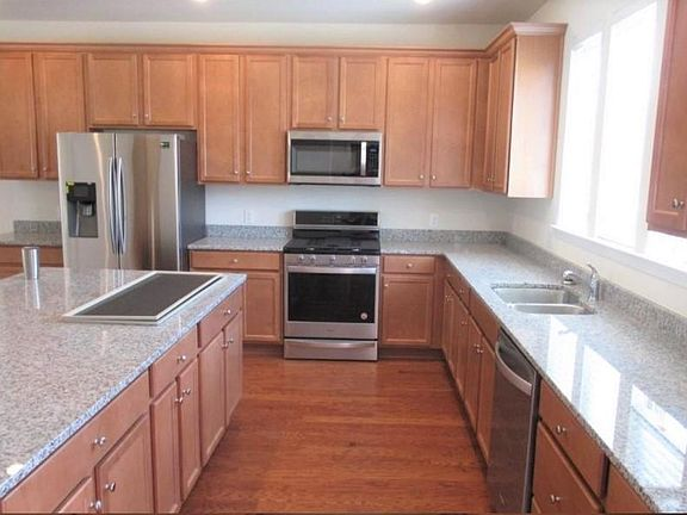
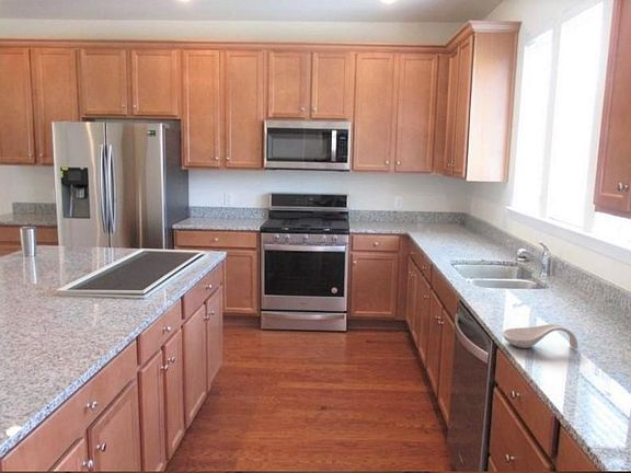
+ spoon rest (539, 335)
